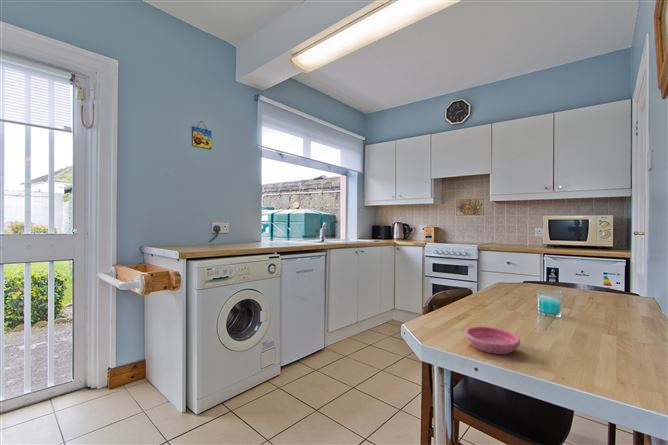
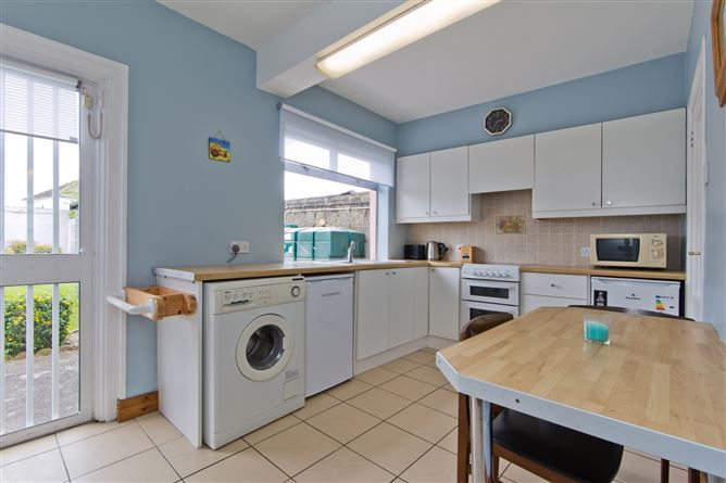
- saucer (491, 340)
